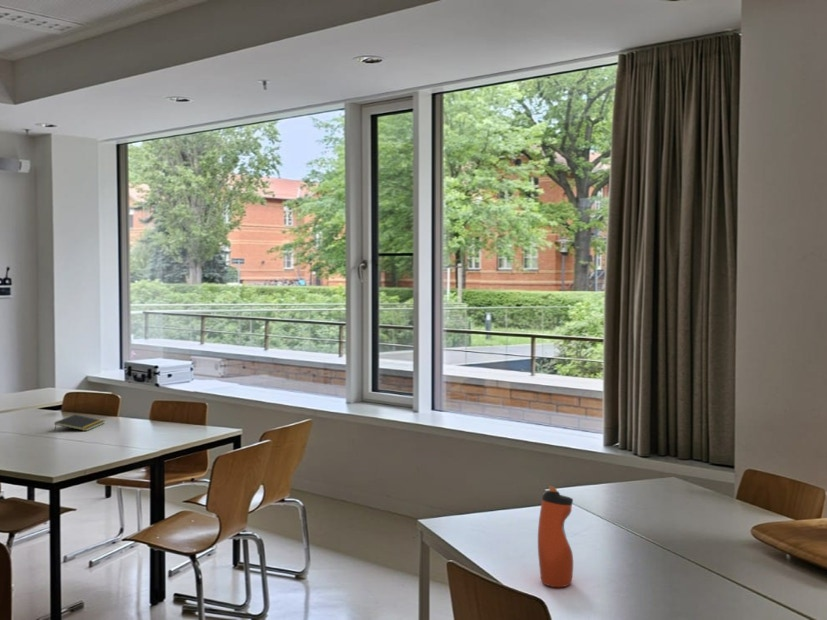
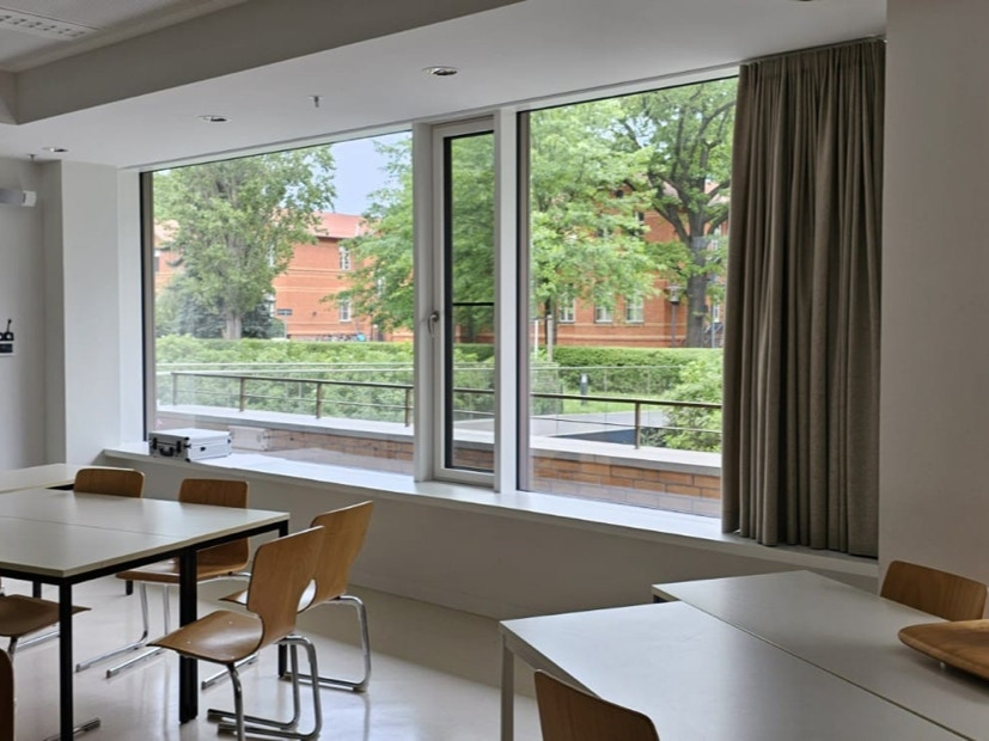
- water bottle (555, 534)
- notepad (80, 422)
